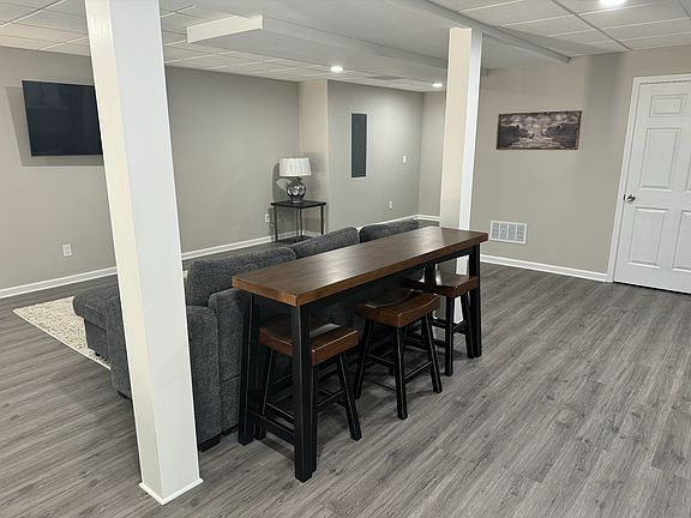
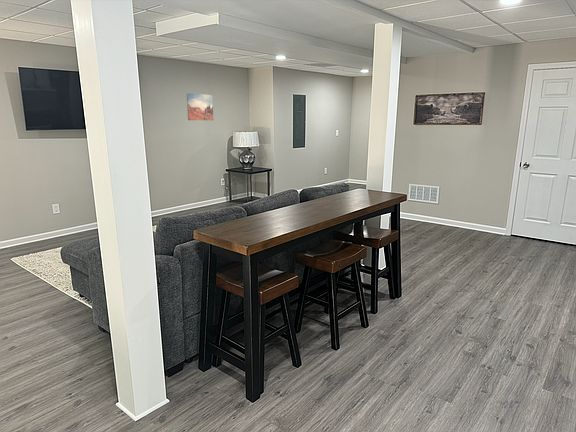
+ wall art (200, 107)
